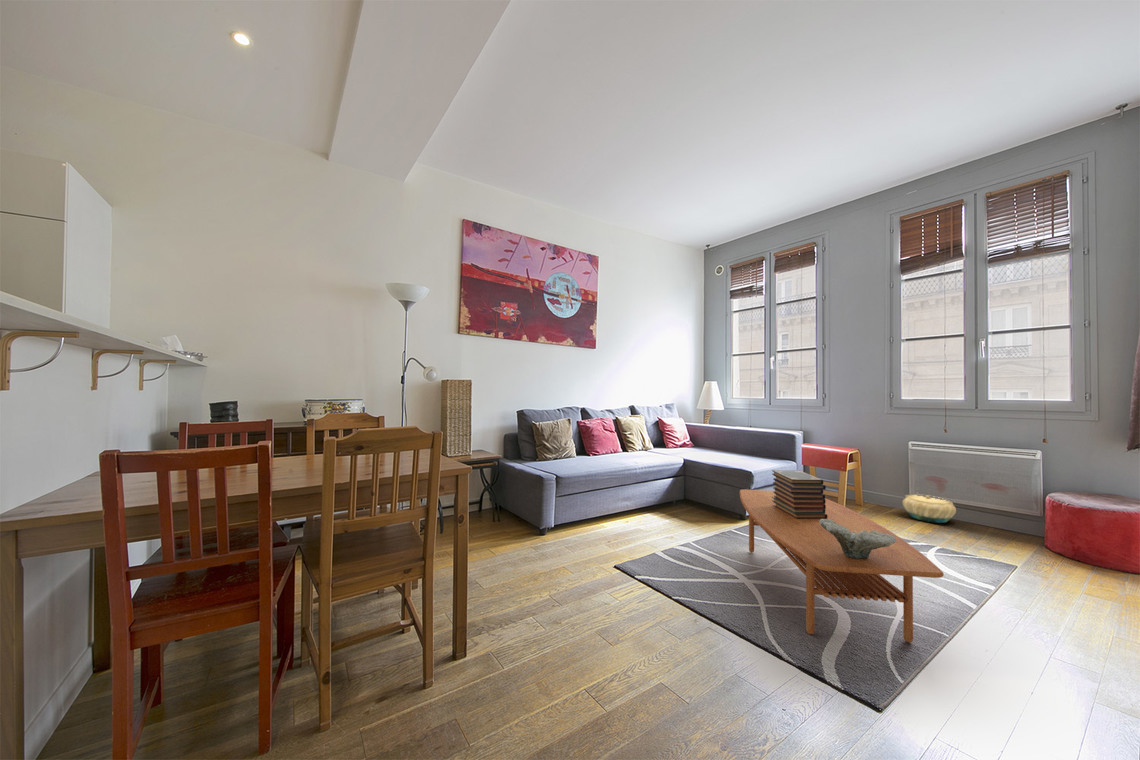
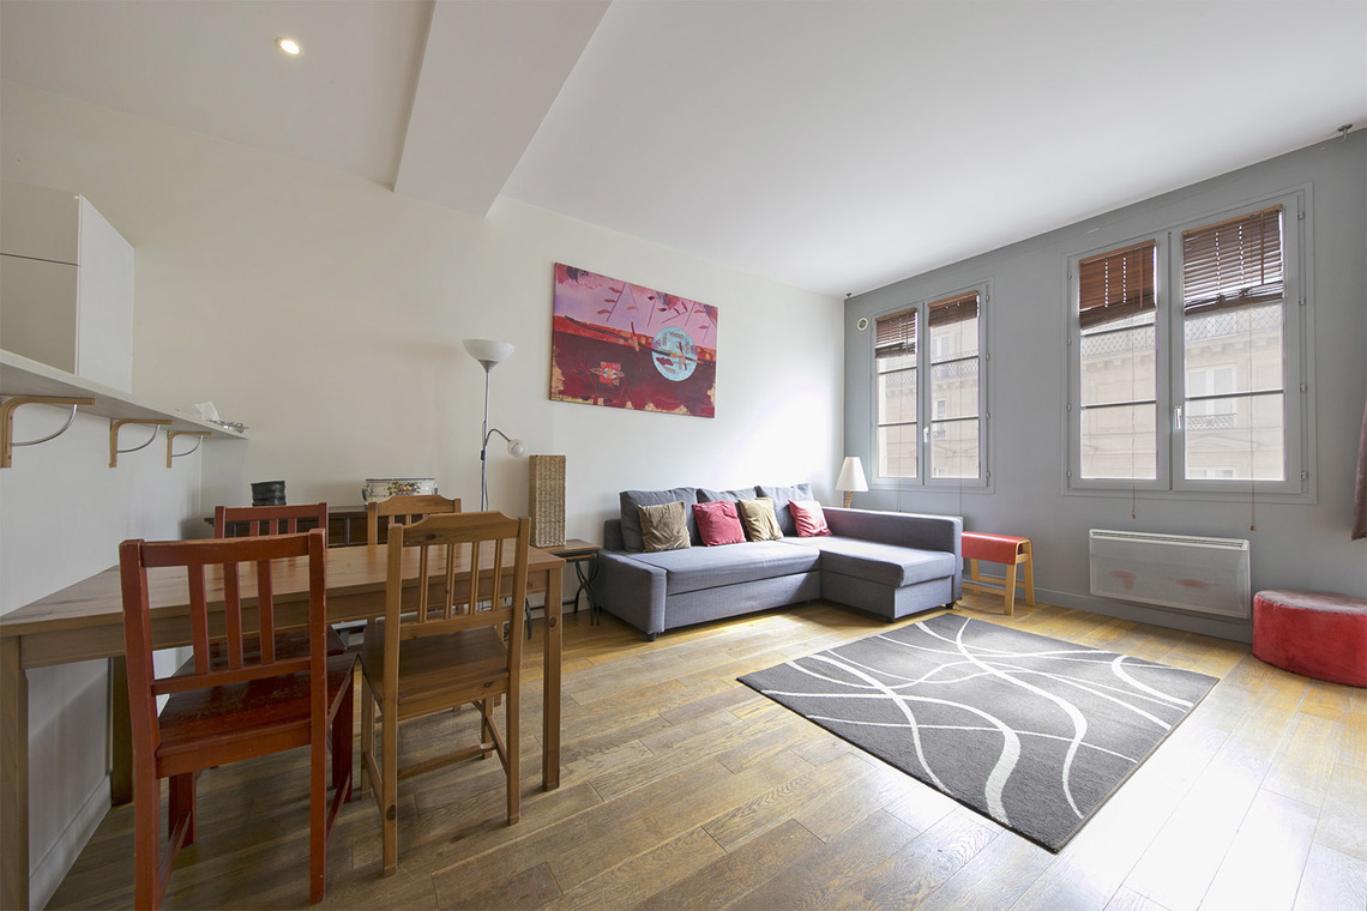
- basket (928, 507)
- decorative bowl (856, 539)
- book stack (797, 492)
- coffee table (813, 553)
